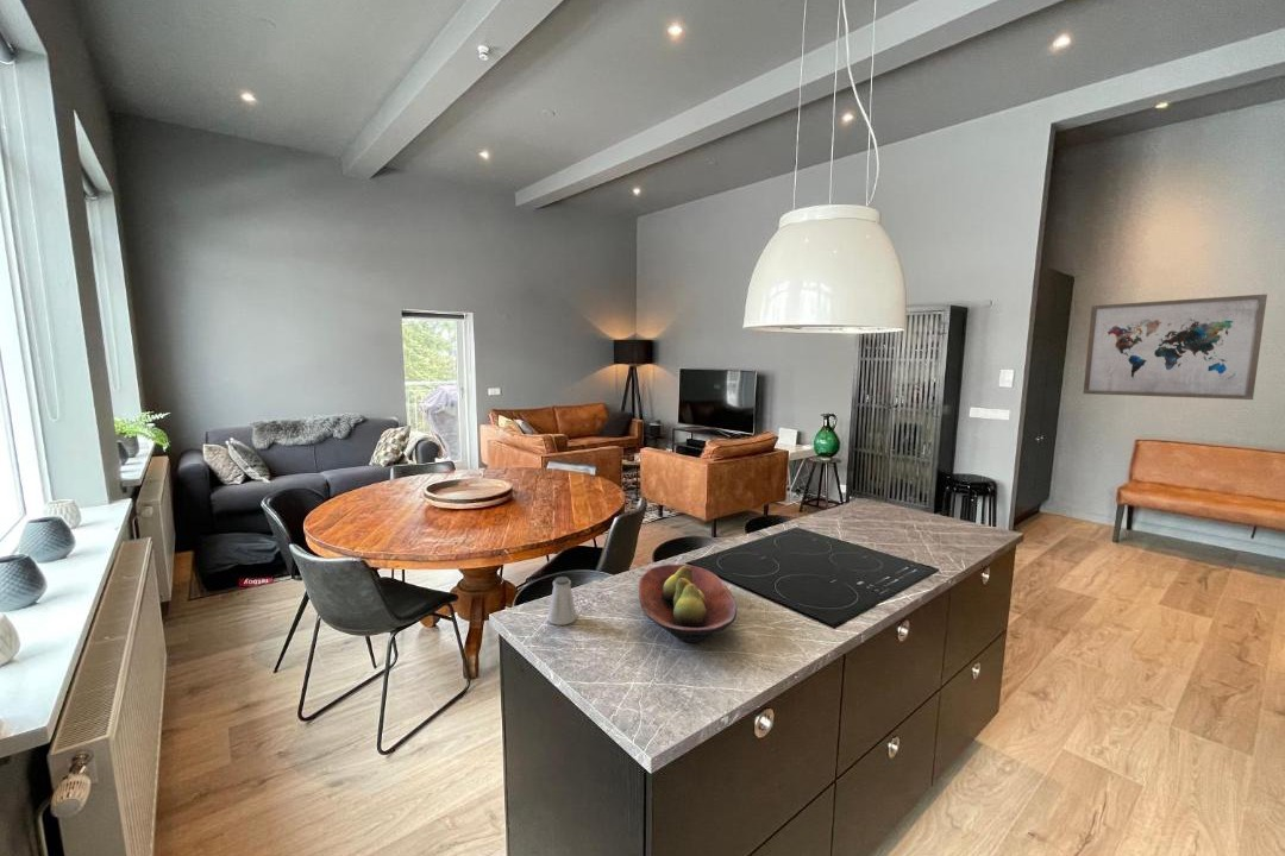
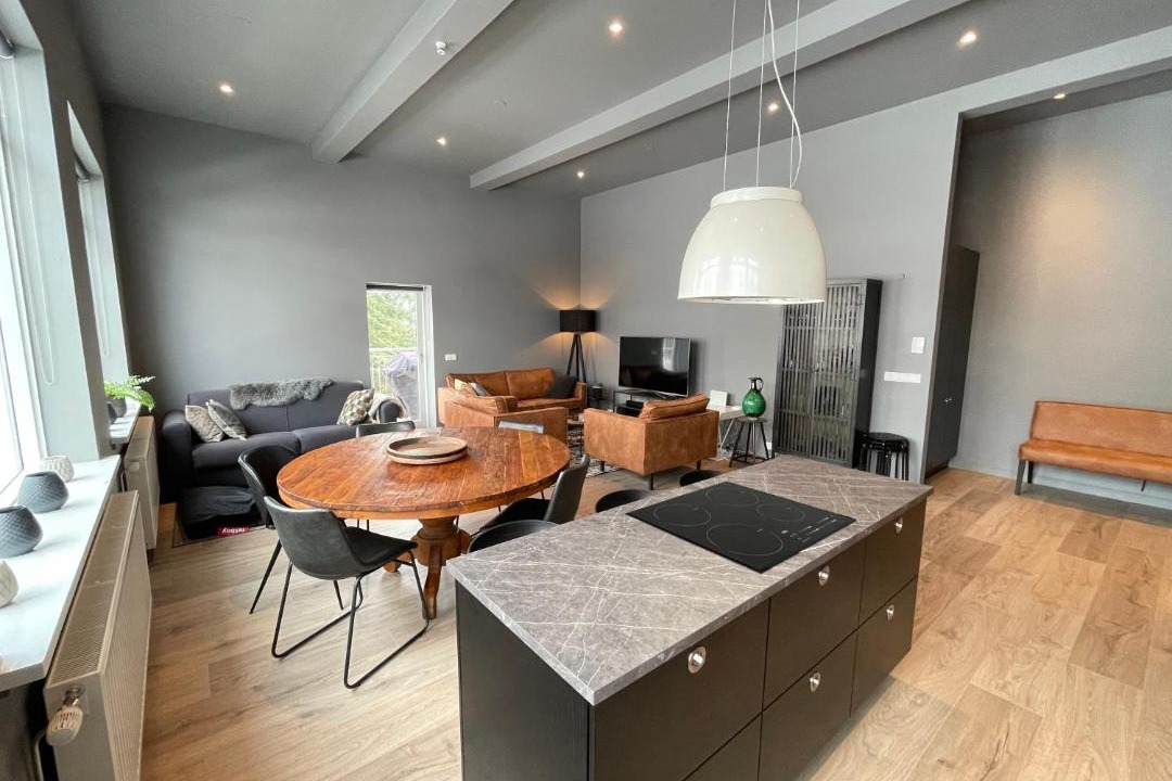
- fruit bowl (684, 594)
- wall art (1166, 348)
- saltshaker (562, 598)
